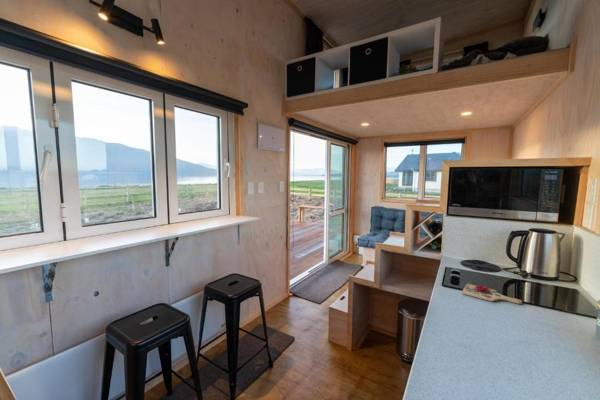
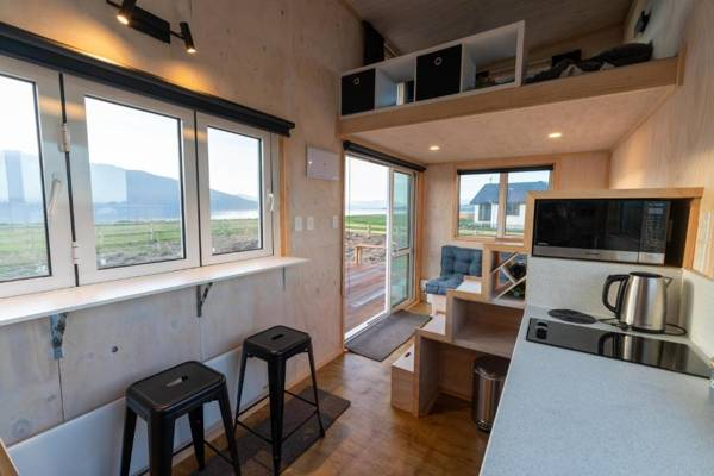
- cutting board (491, 293)
